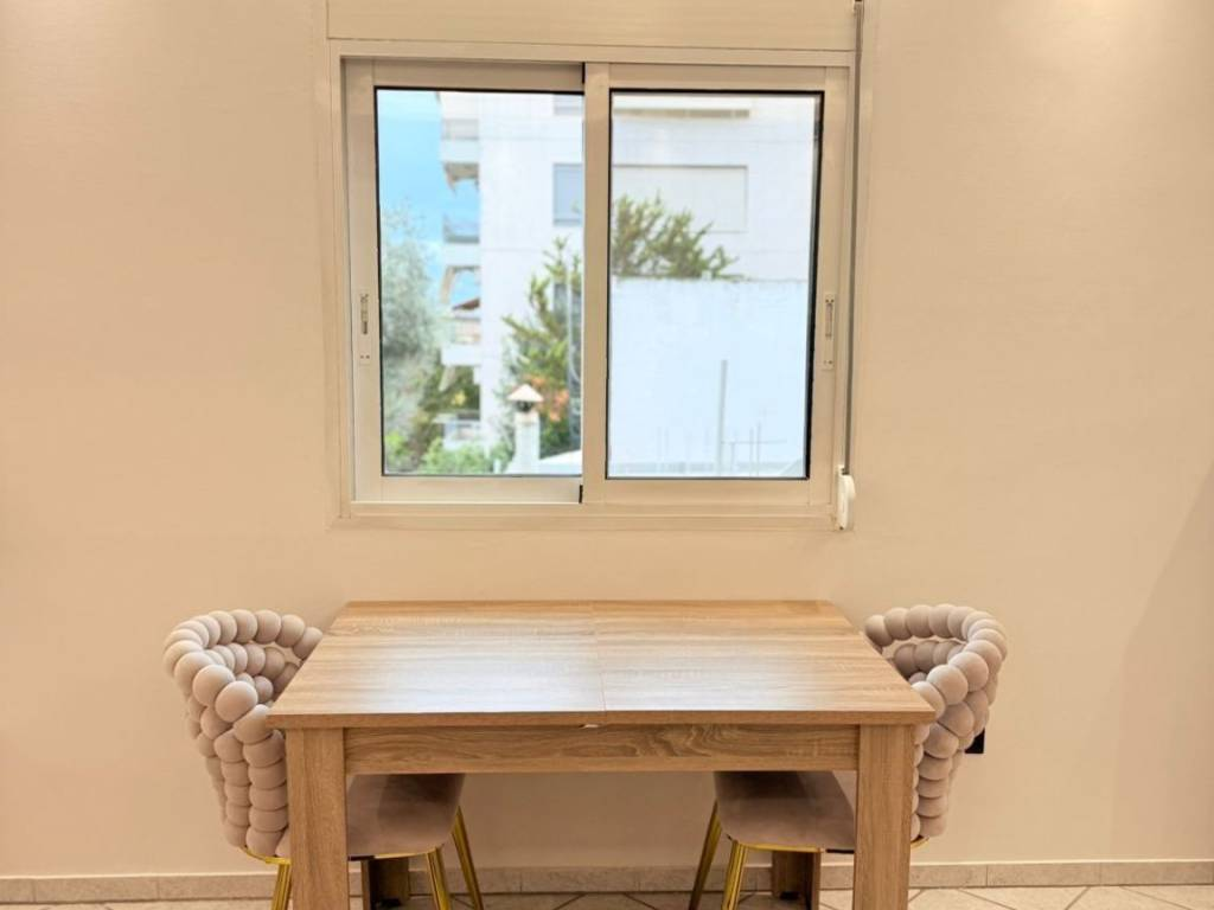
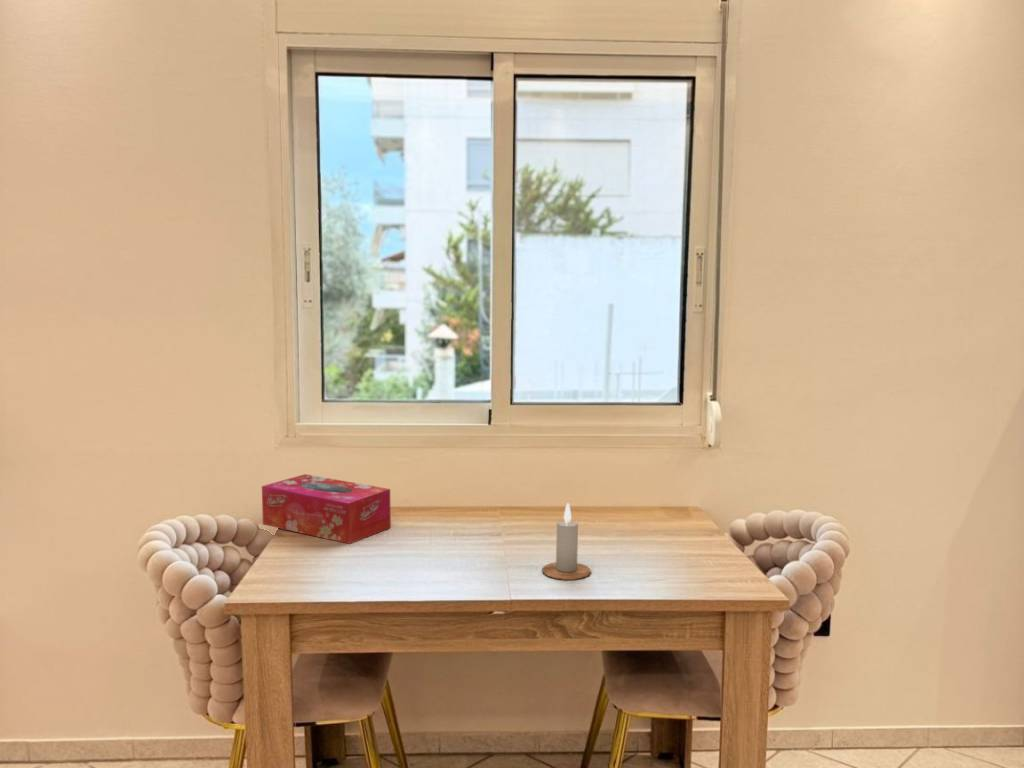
+ candle (567, 537)
+ tissue box (326, 506)
